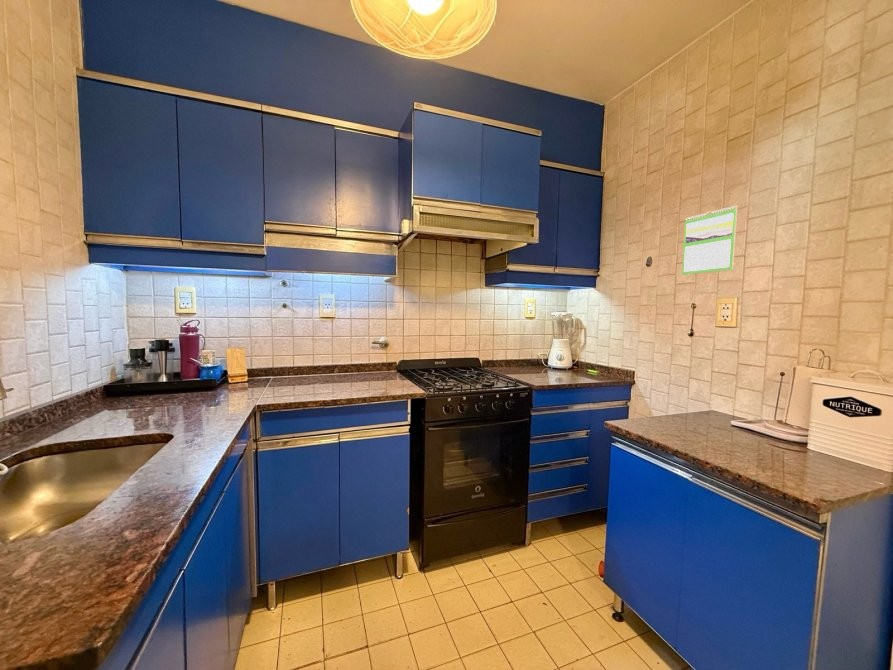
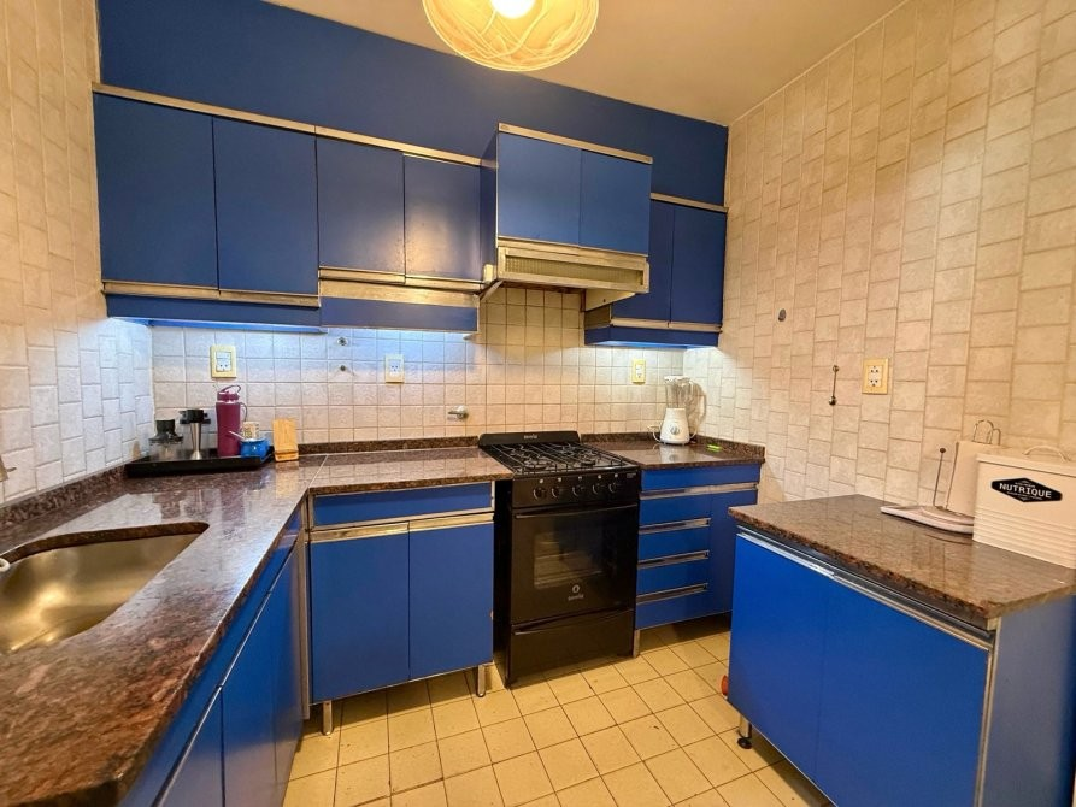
- calendar (707, 241)
